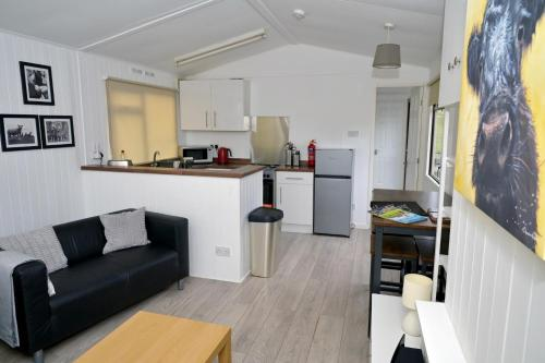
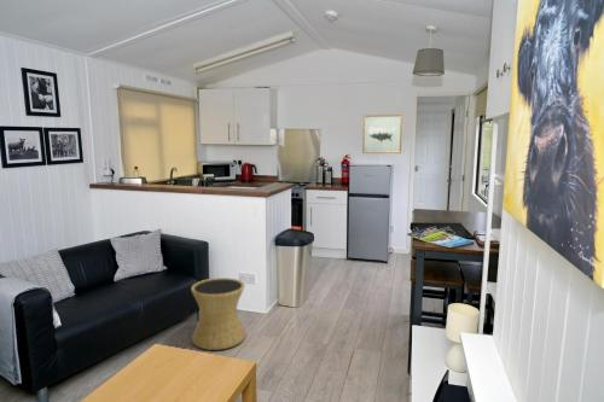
+ wall art (382, 134)
+ side table (219, 311)
